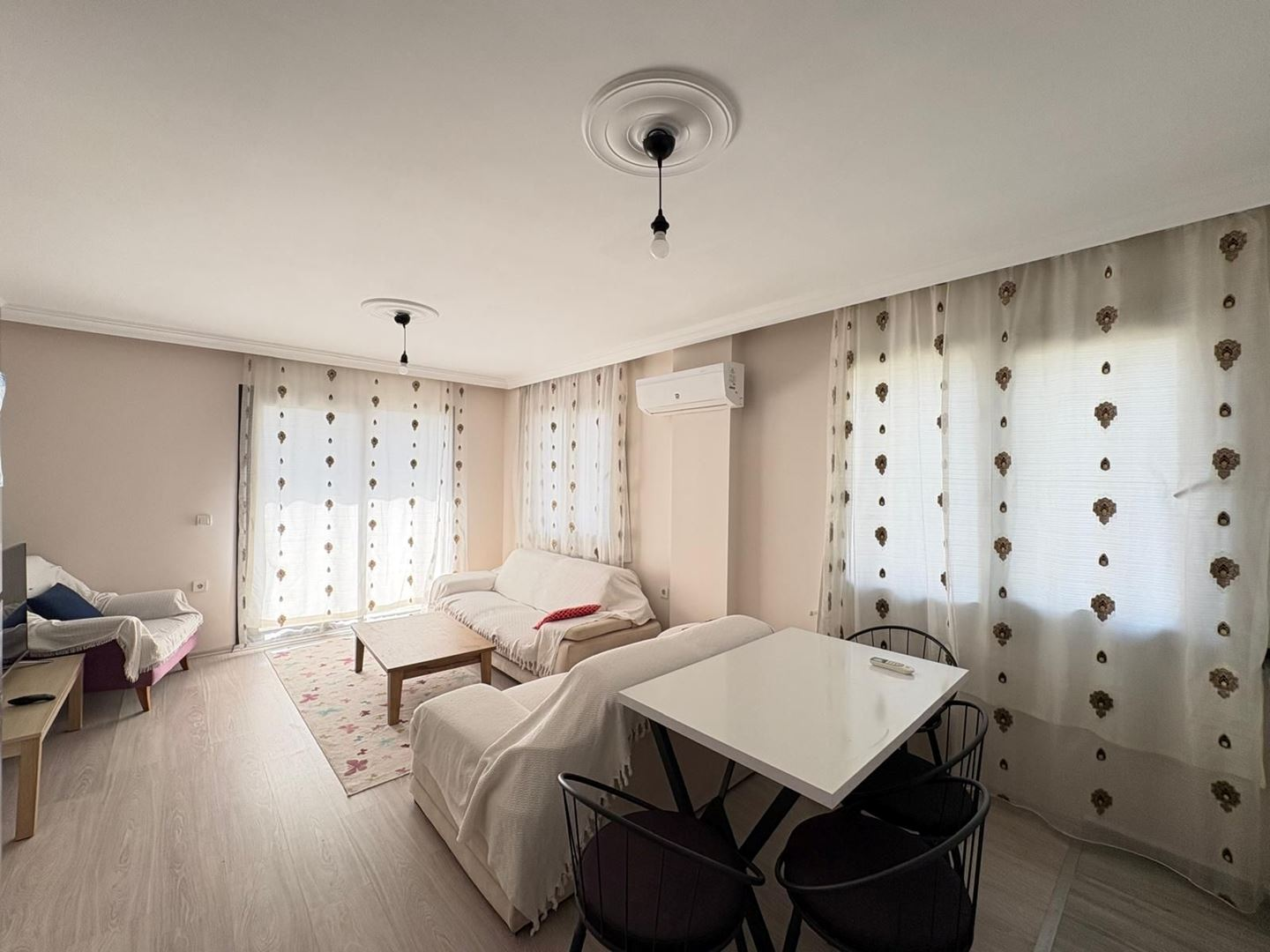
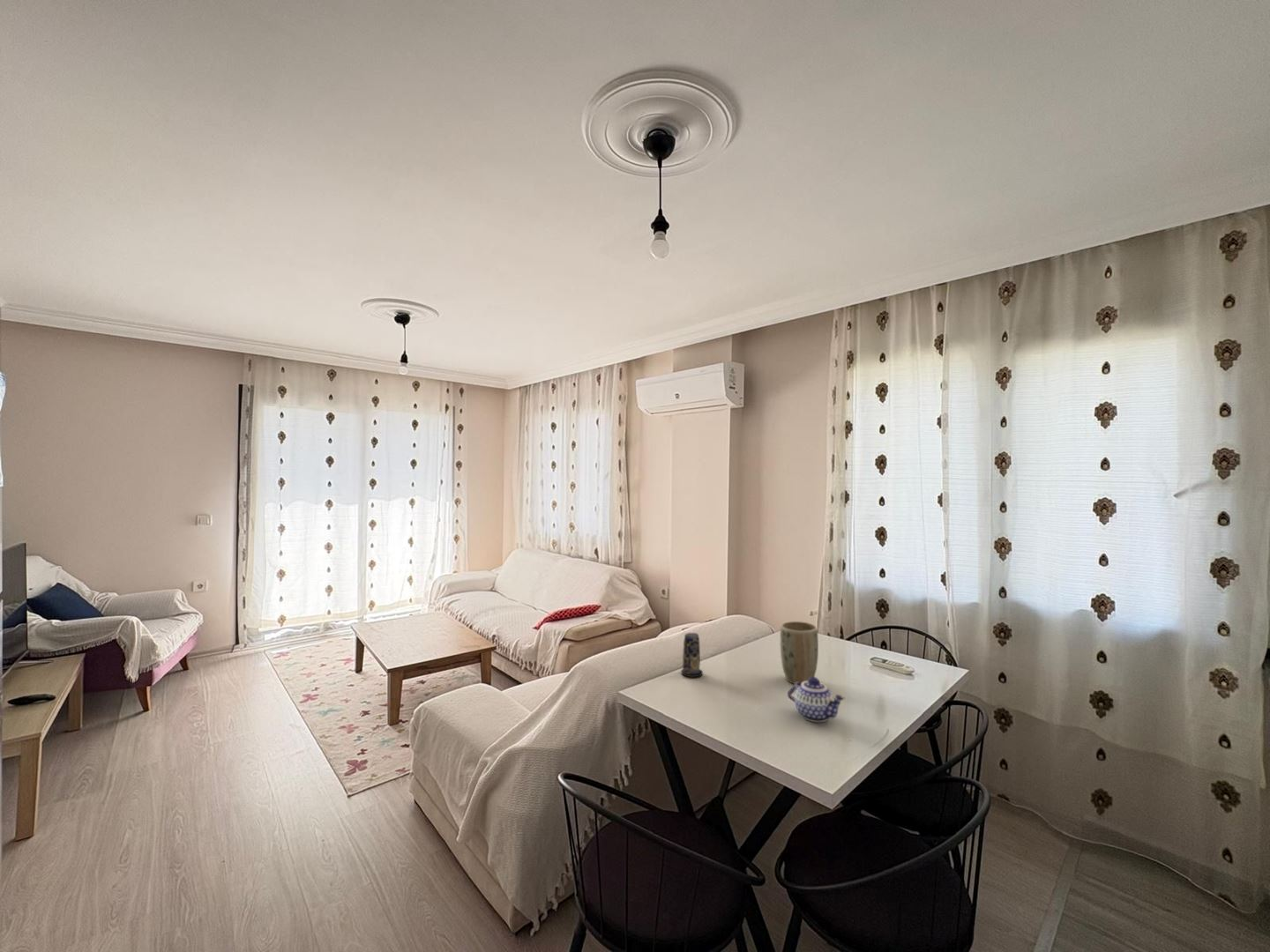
+ plant pot (799, 652)
+ teapot (815, 697)
+ candle (691, 653)
